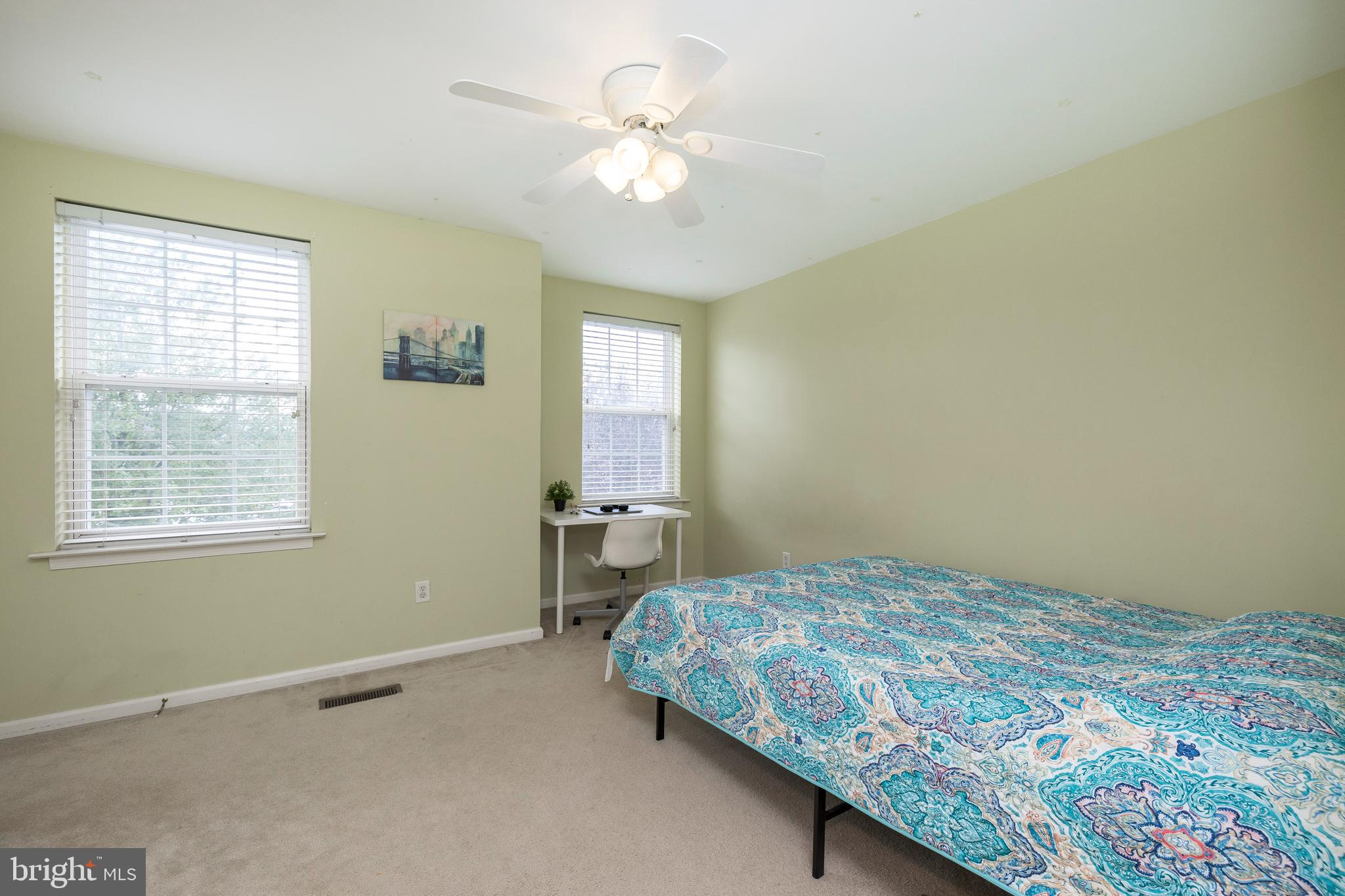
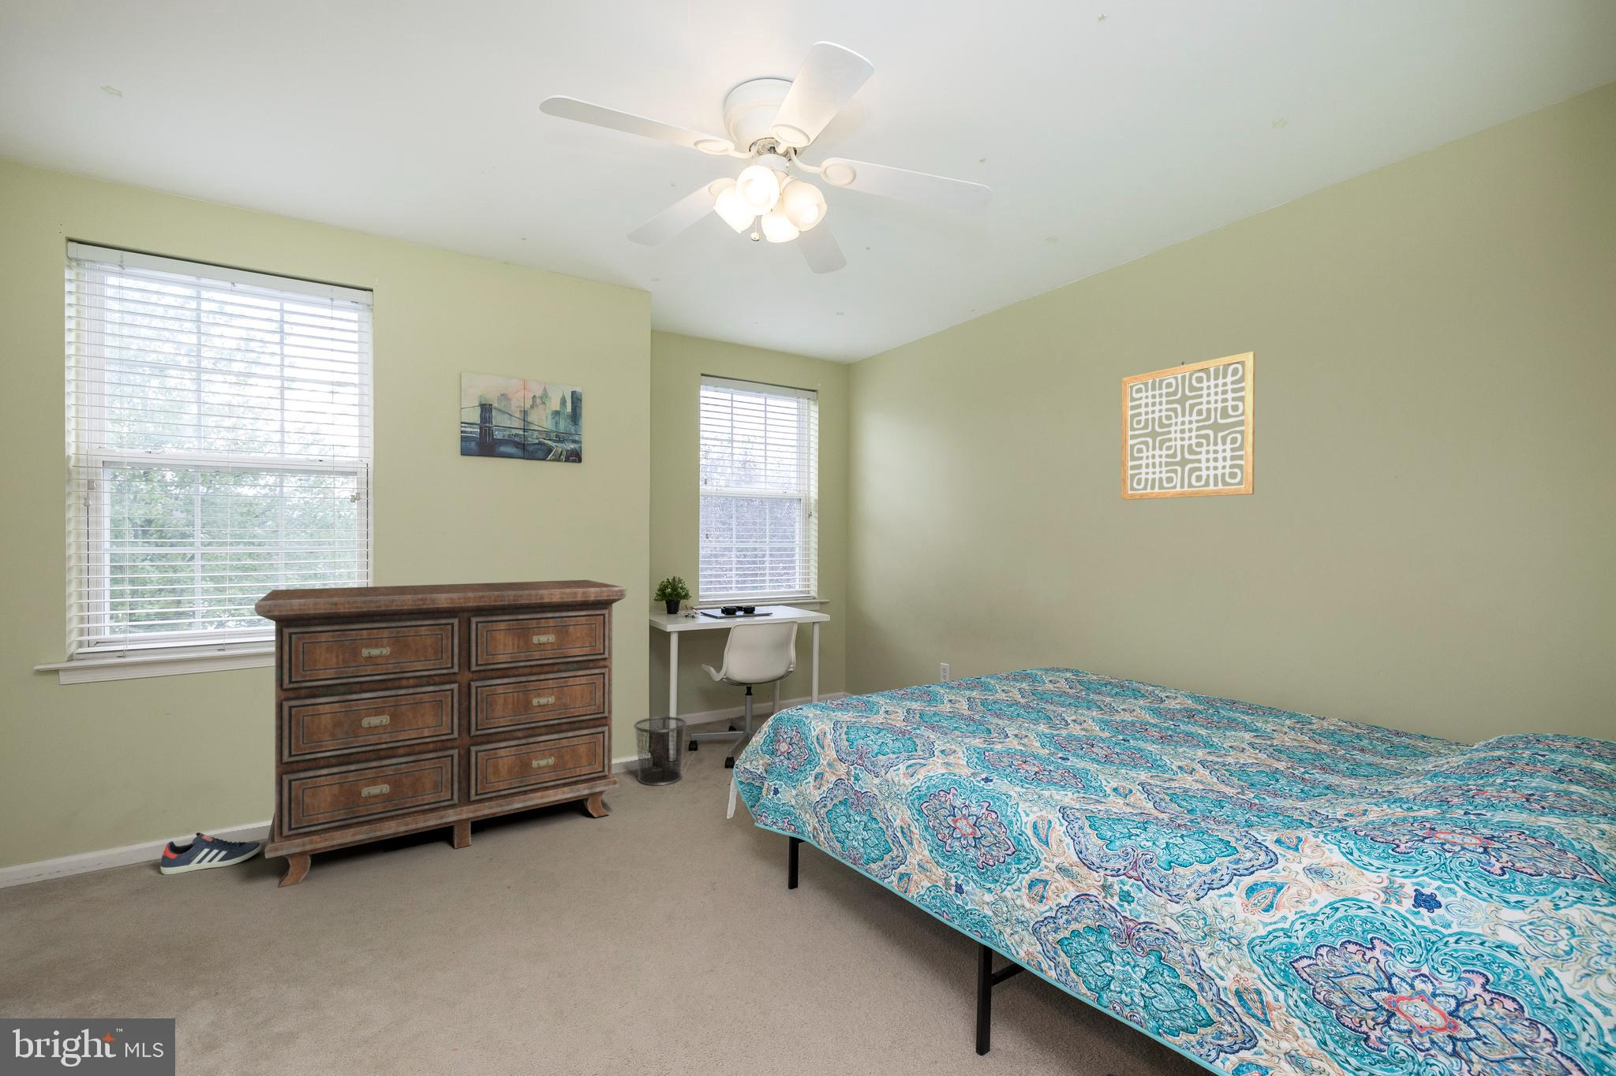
+ wall art (1182, 428)
+ dresser (455, 707)
+ waste bin (660, 751)
+ sneaker (211, 848)
